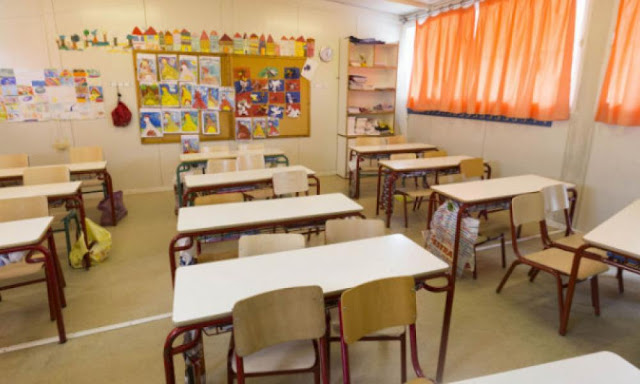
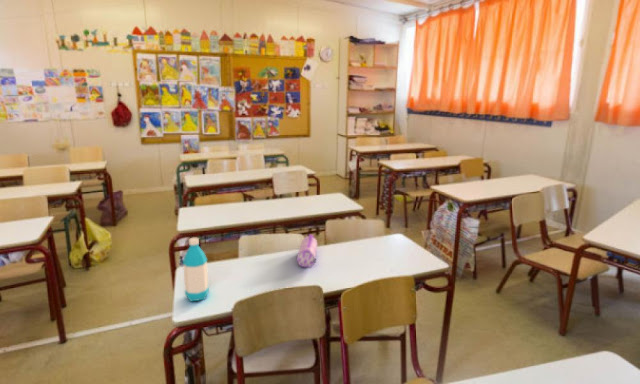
+ water bottle (195, 268)
+ pencil case (307, 250)
